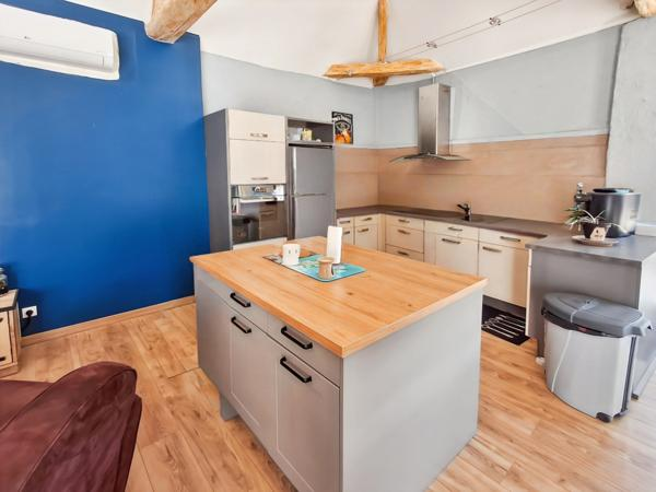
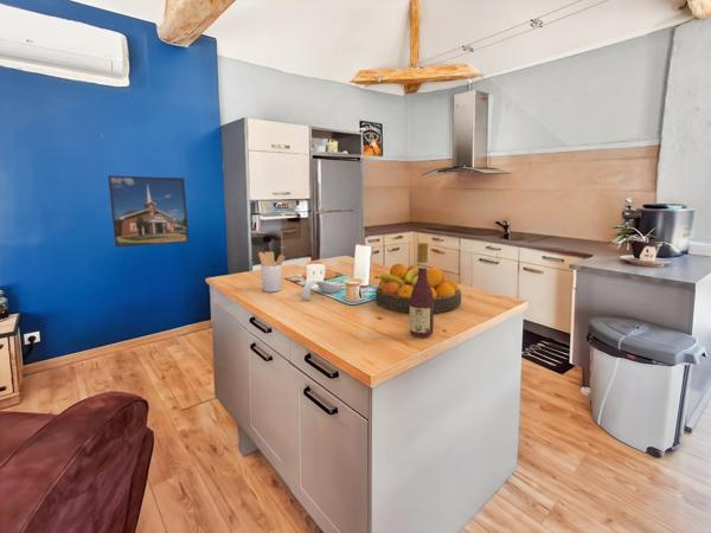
+ utensil holder (269, 270)
+ fruit bowl (416, 281)
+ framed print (150, 211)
+ spoon rest (322, 285)
+ wine bottle (422, 289)
